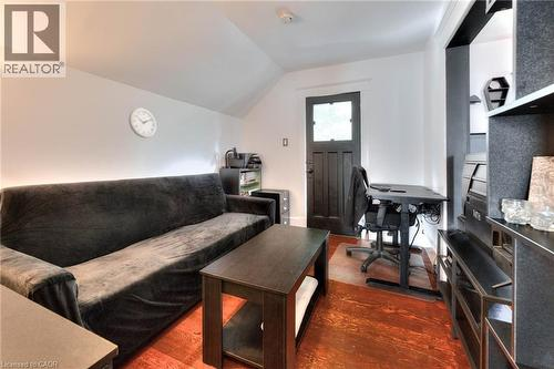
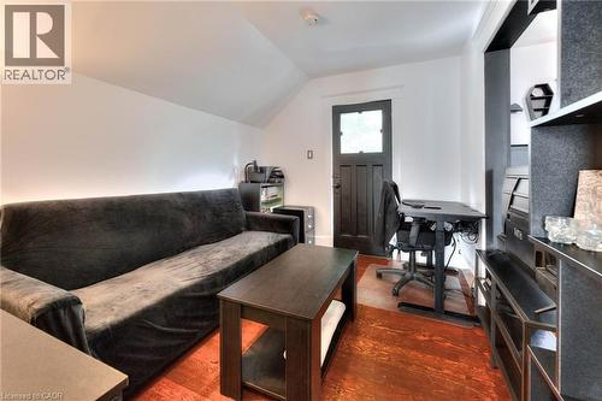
- wall clock (143, 123)
